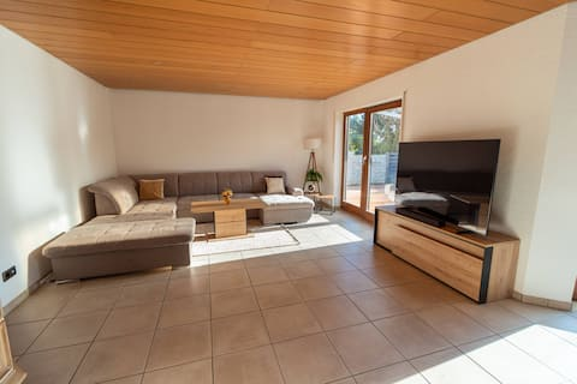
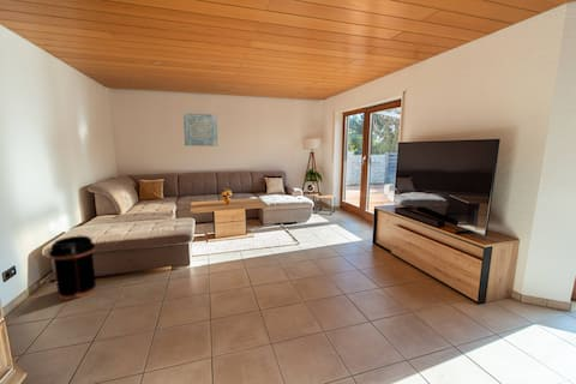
+ wall art (200, 130)
+ trash can (74, 265)
